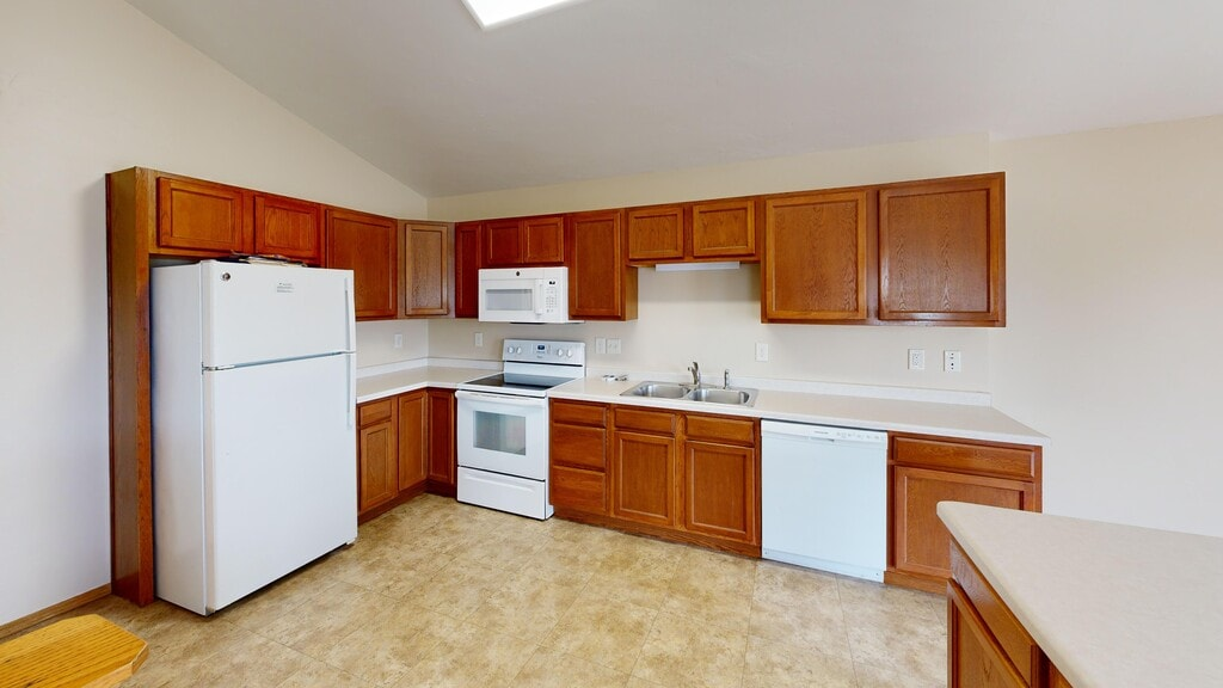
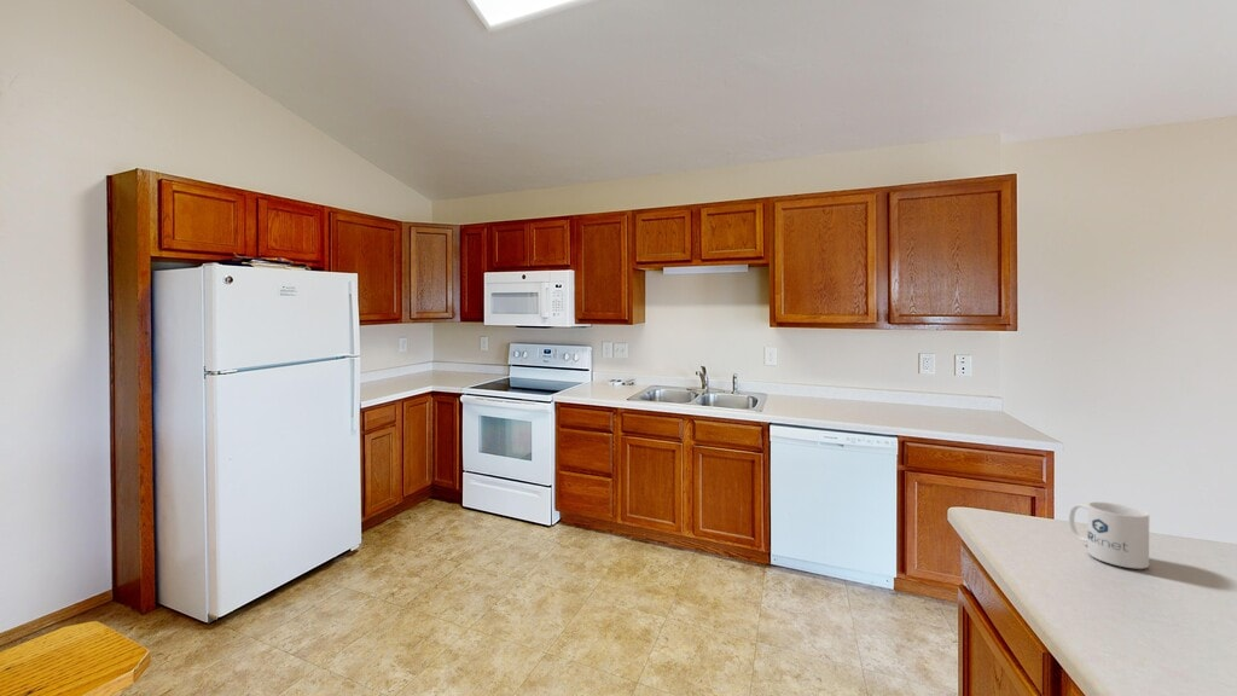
+ mug (1109, 530)
